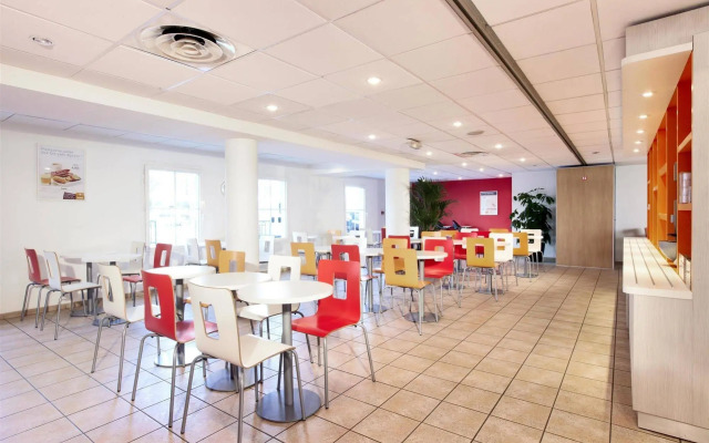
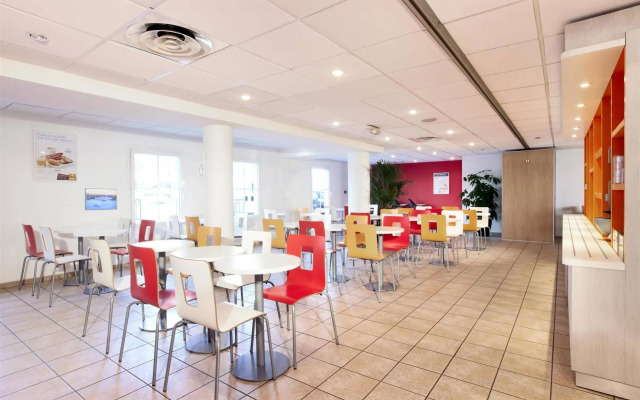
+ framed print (101, 199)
